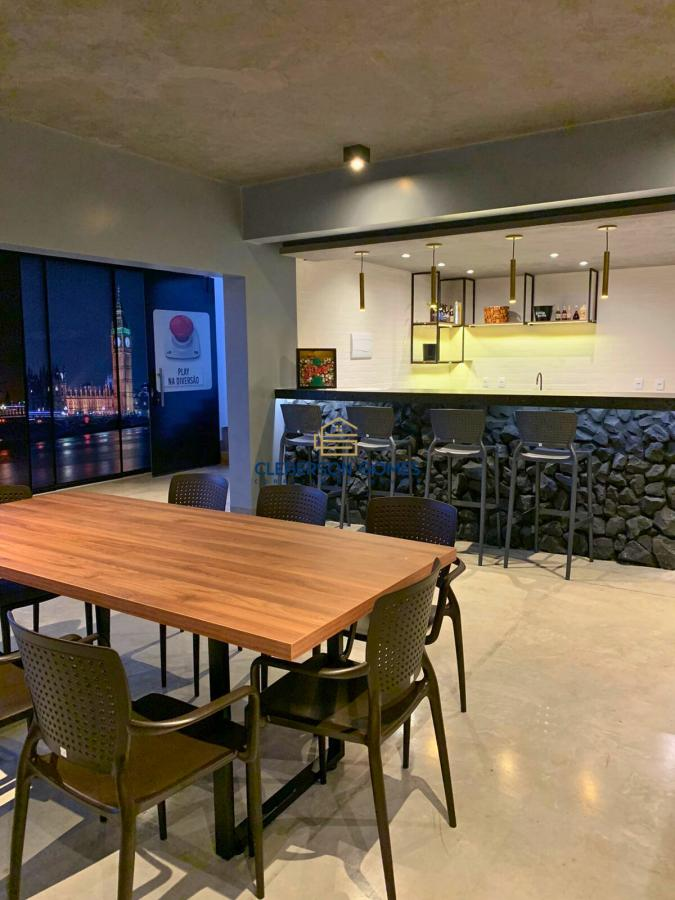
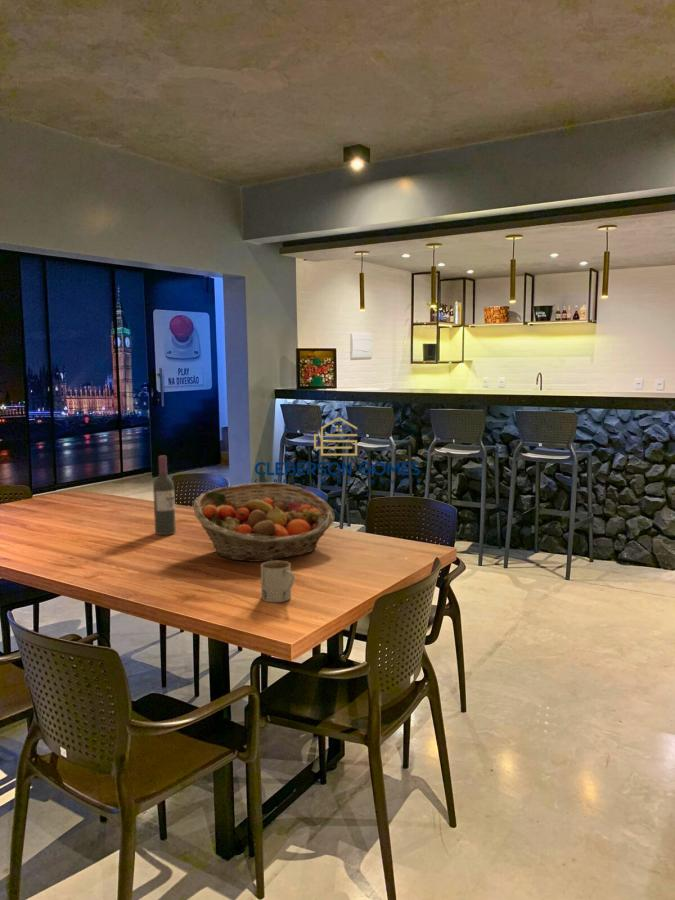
+ fruit basket (264, 520)
+ wine bottle (163, 494)
+ mug (280, 582)
